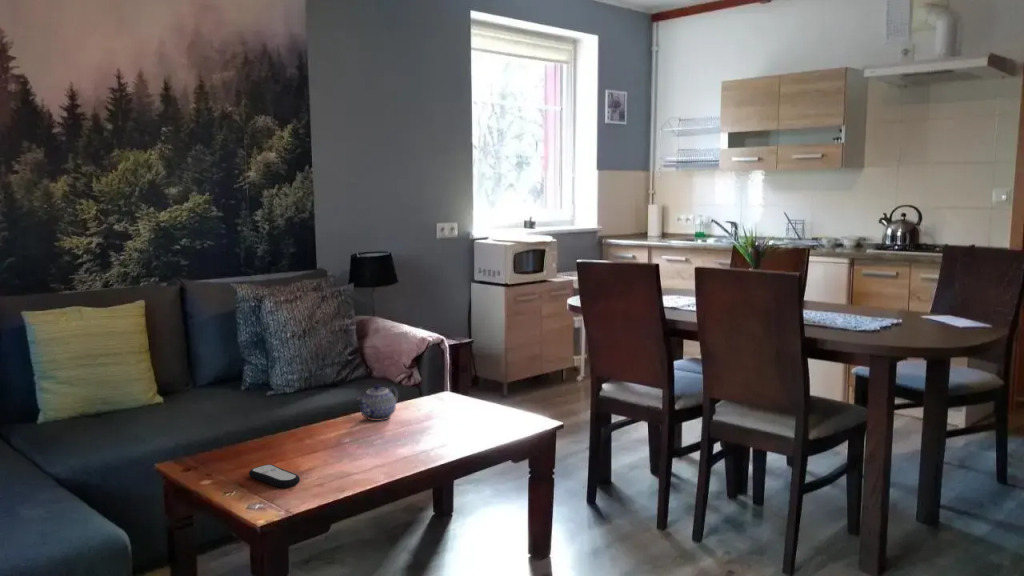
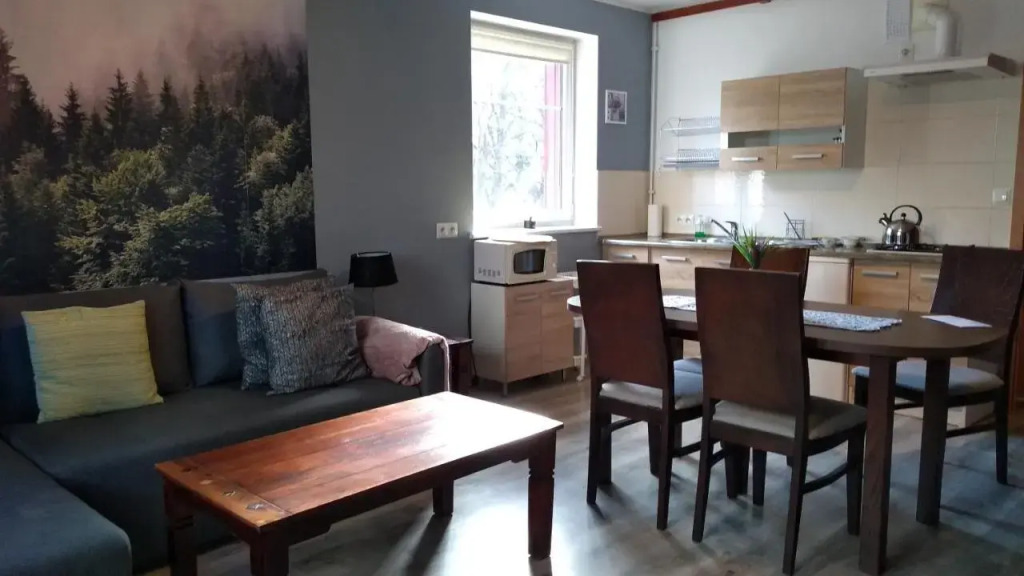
- remote control (275, 475)
- teapot (378, 401)
